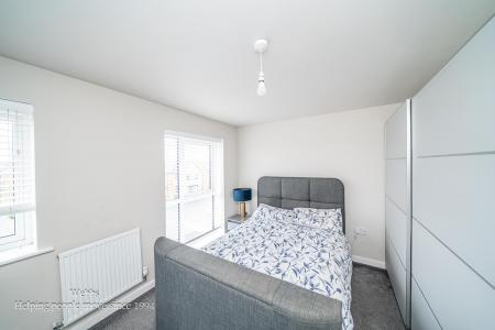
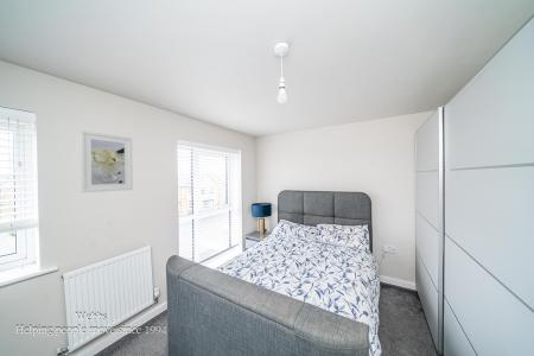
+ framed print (108, 163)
